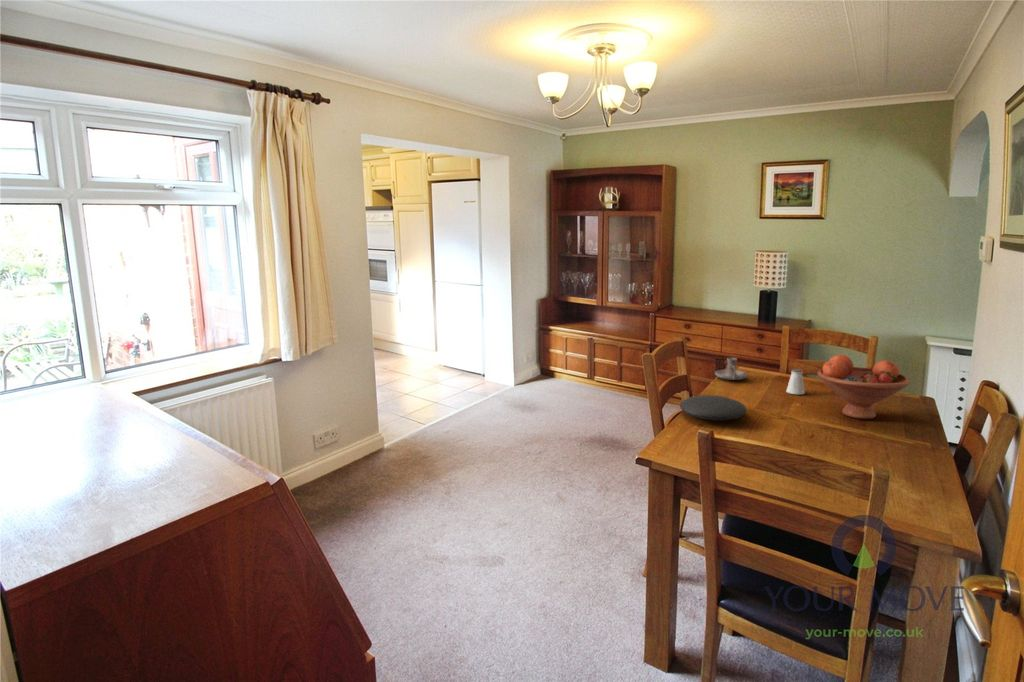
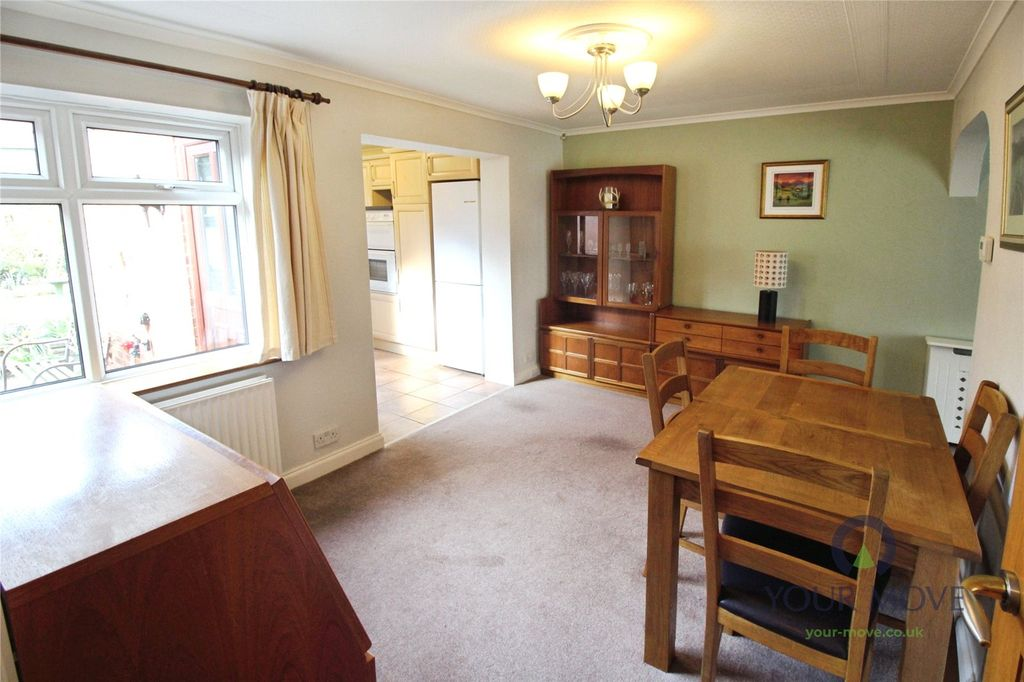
- saltshaker (796, 381)
- fruit bowl (861, 387)
- plate (712, 407)
- candle holder (732, 369)
